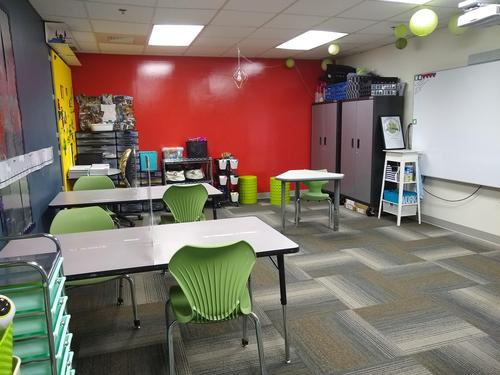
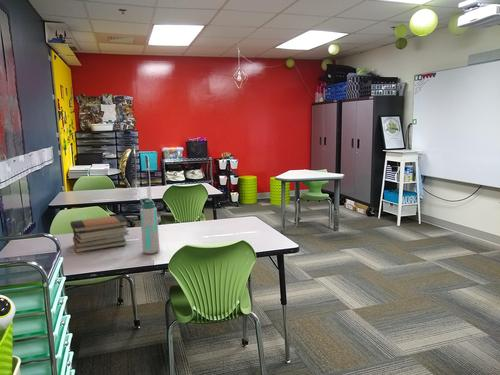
+ water bottle (148, 225)
+ book stack (100, 233)
